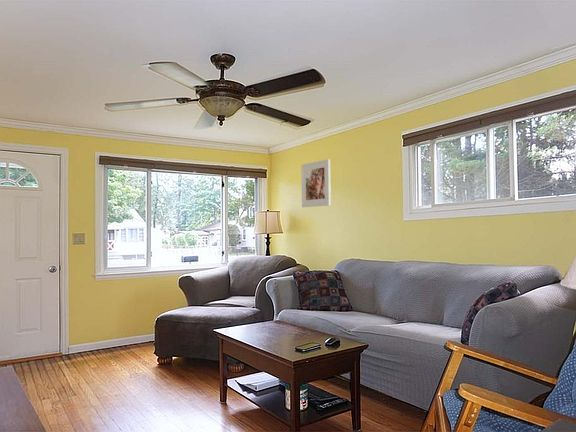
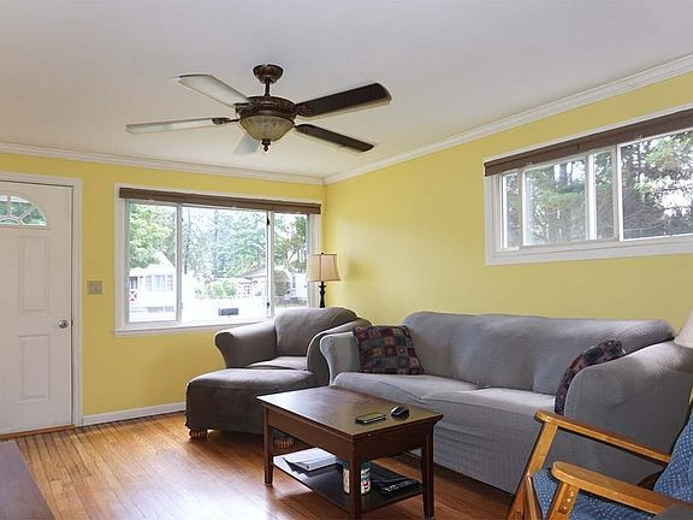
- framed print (315, 184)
